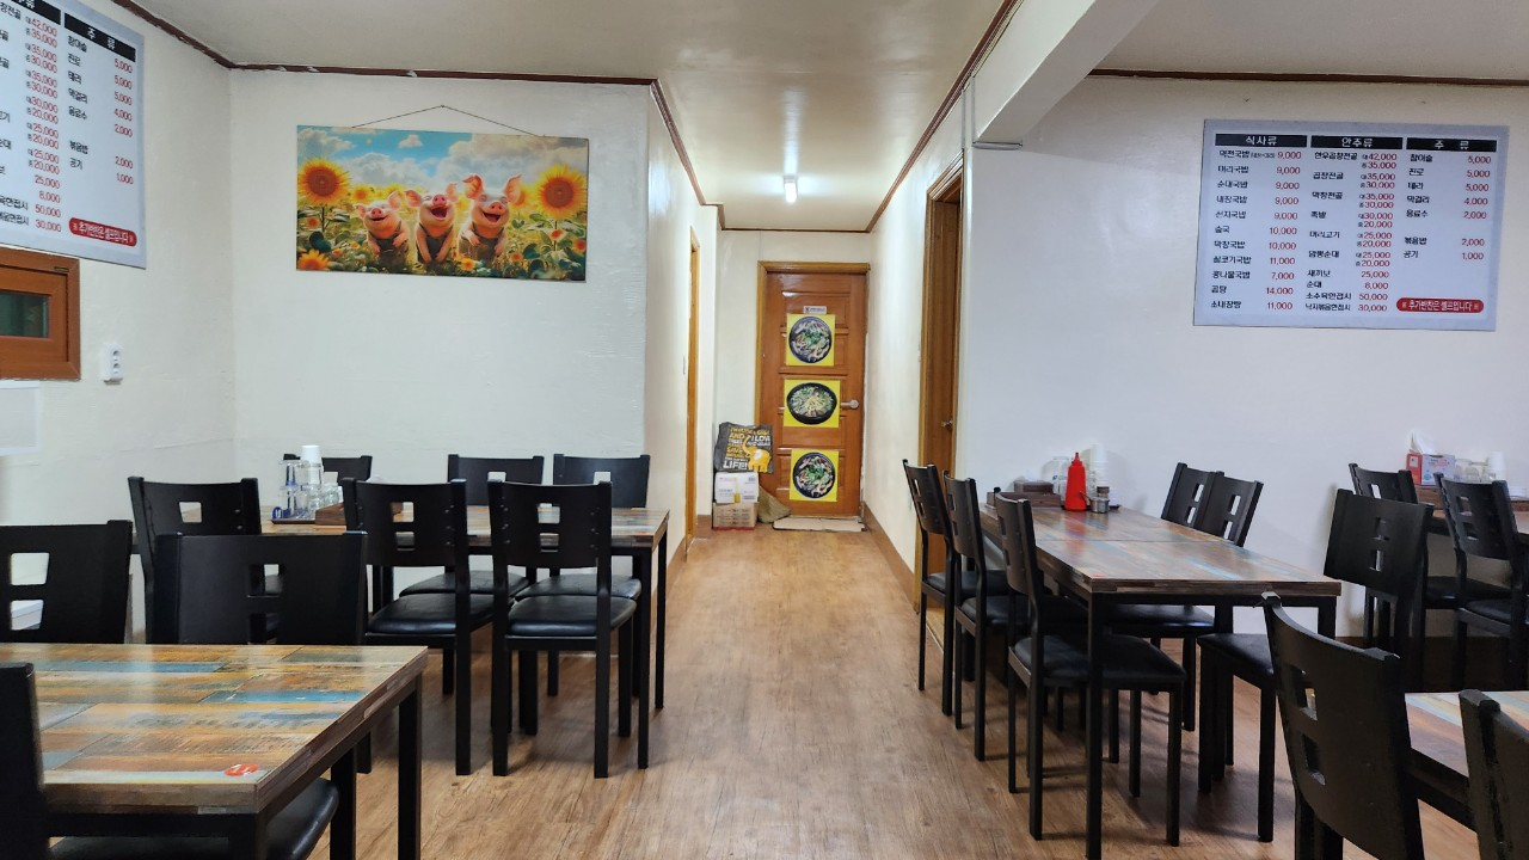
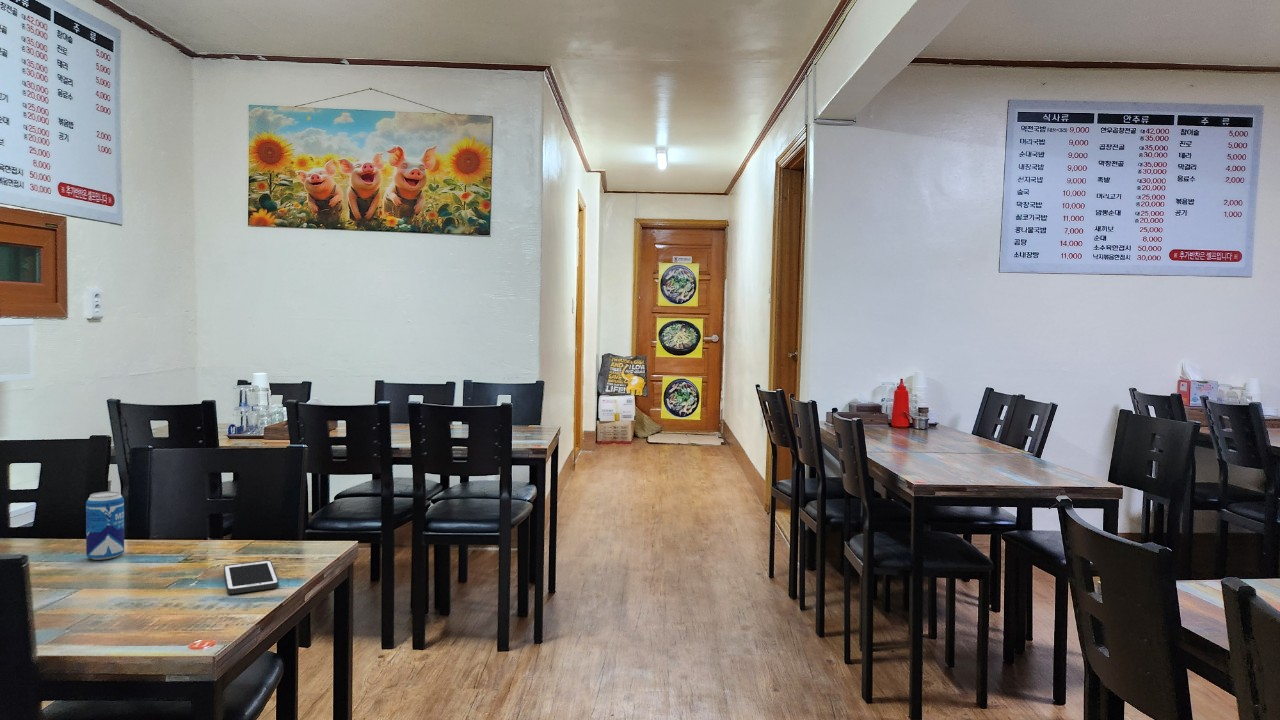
+ beverage can (105, 525)
+ cell phone (250, 576)
